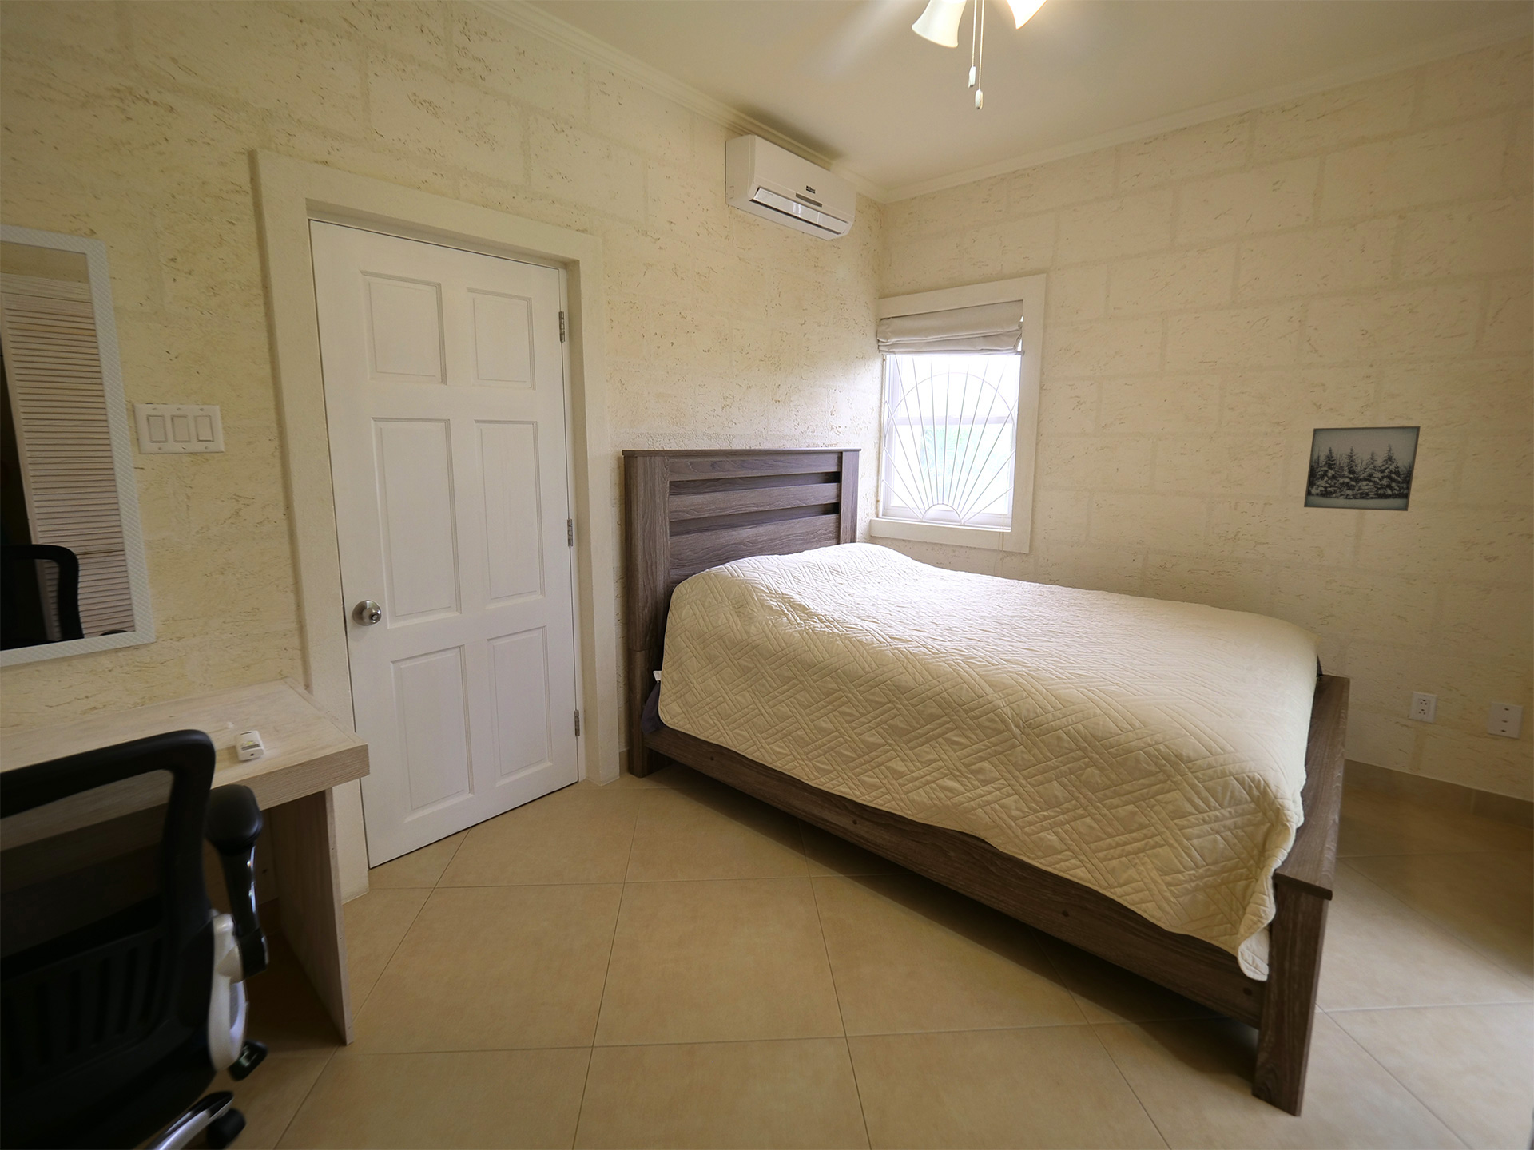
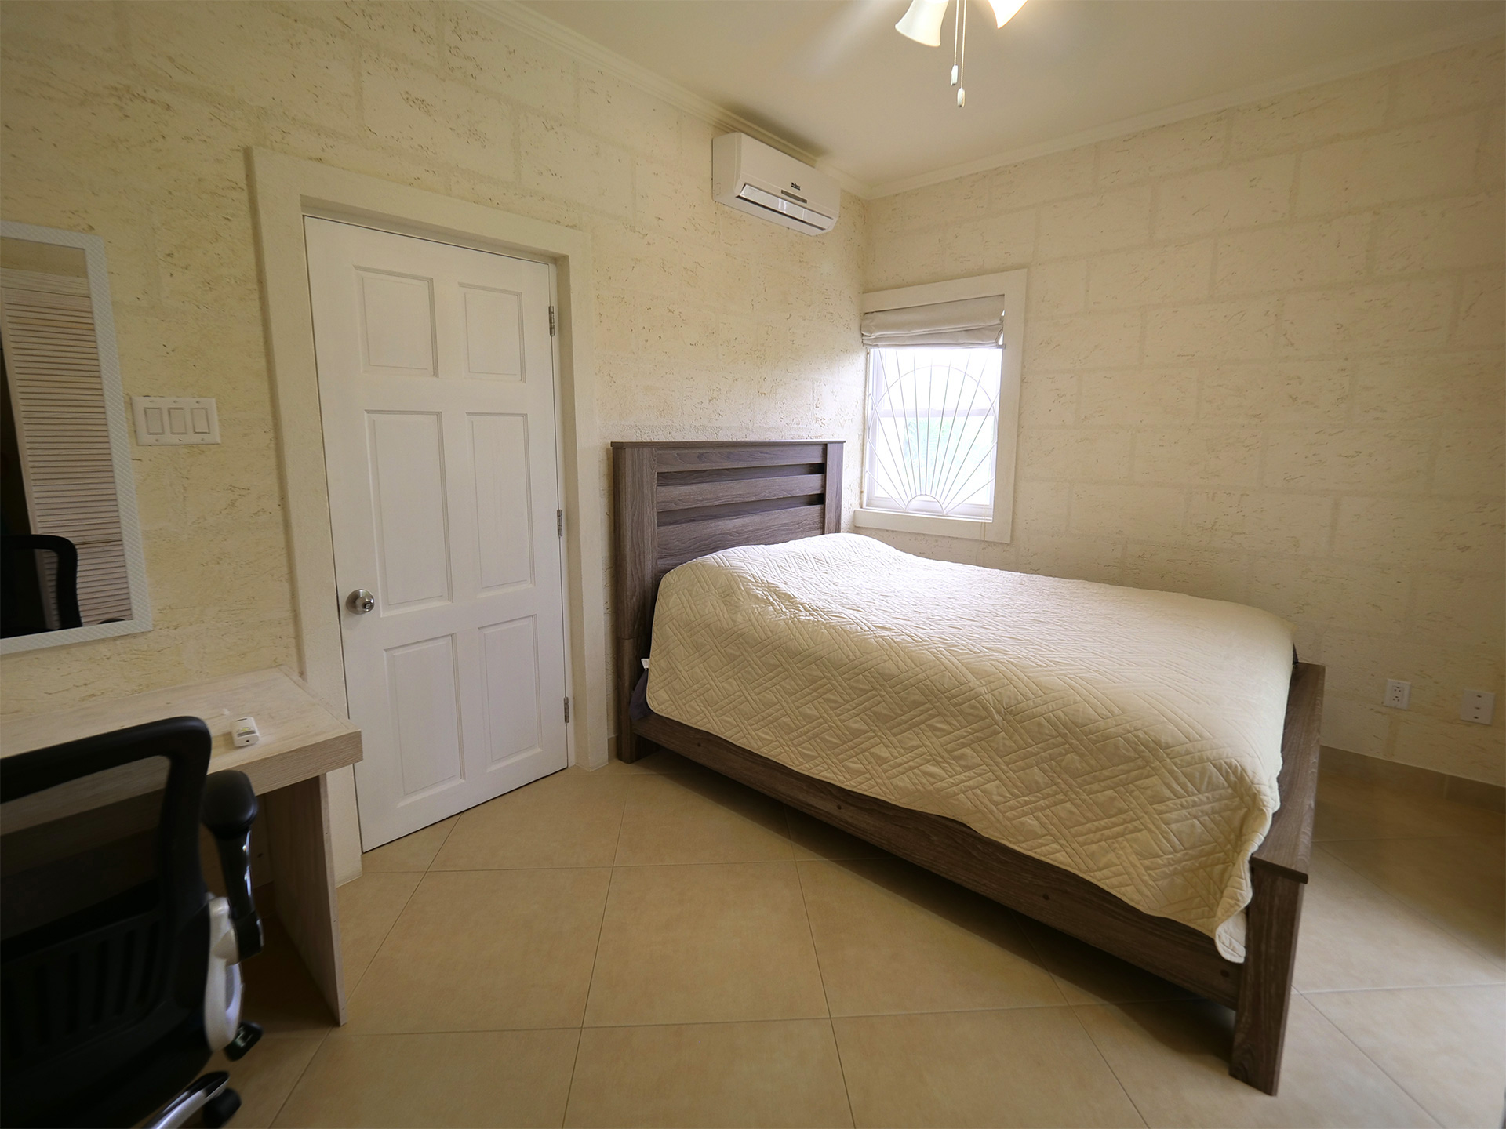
- wall art (1359, 467)
